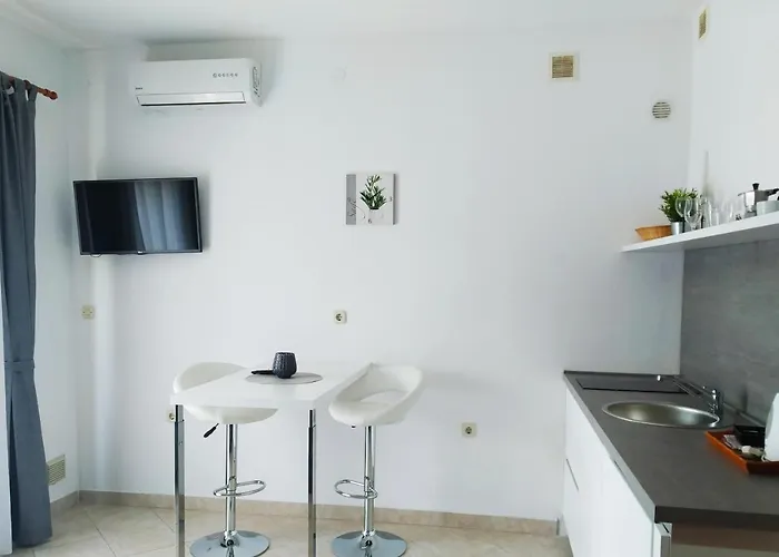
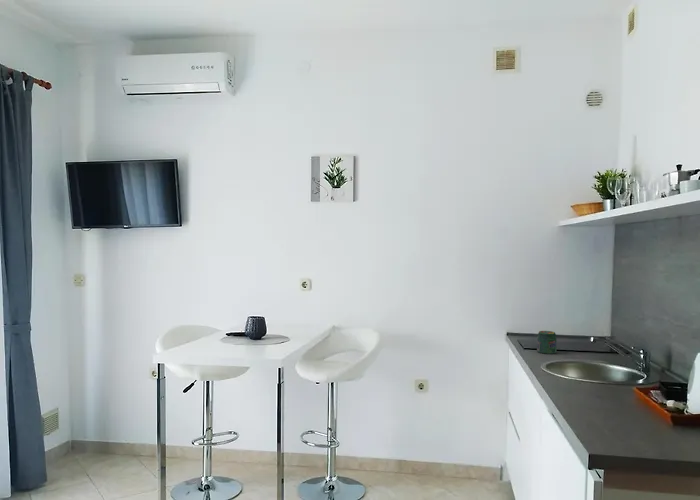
+ jar (546, 342)
